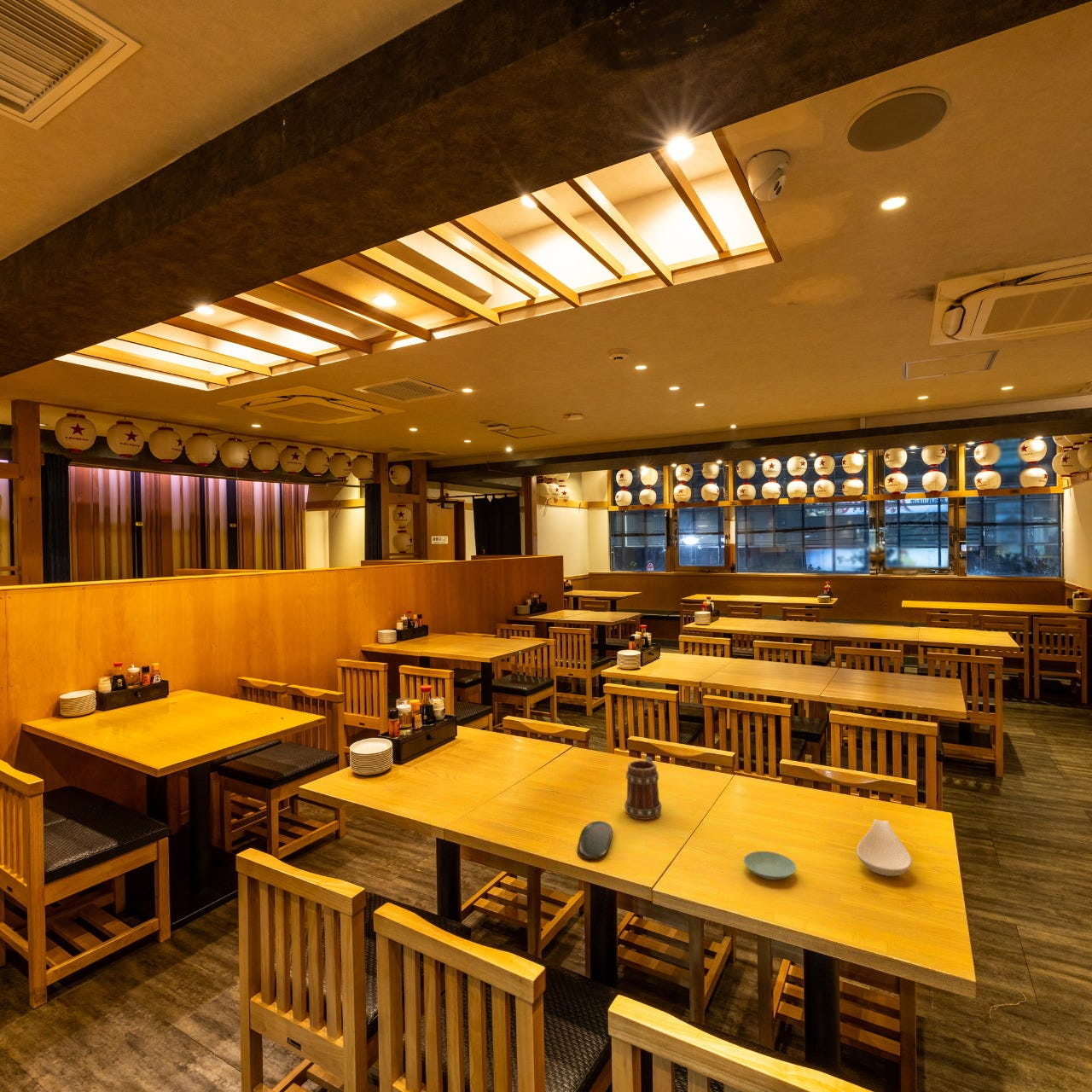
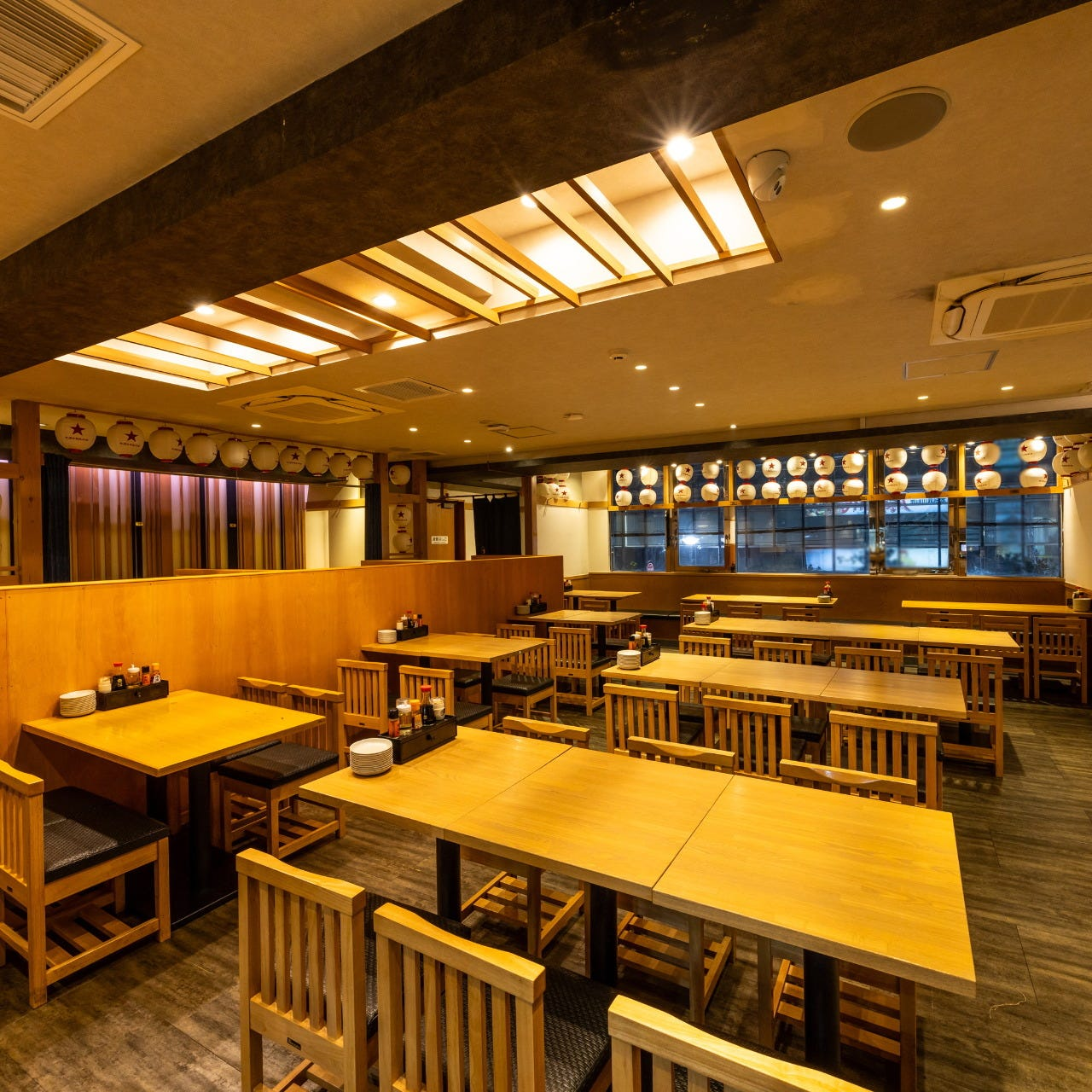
- oval tray (595, 839)
- saucer (770, 868)
- spoon rest (881, 845)
- beer mug (644, 786)
